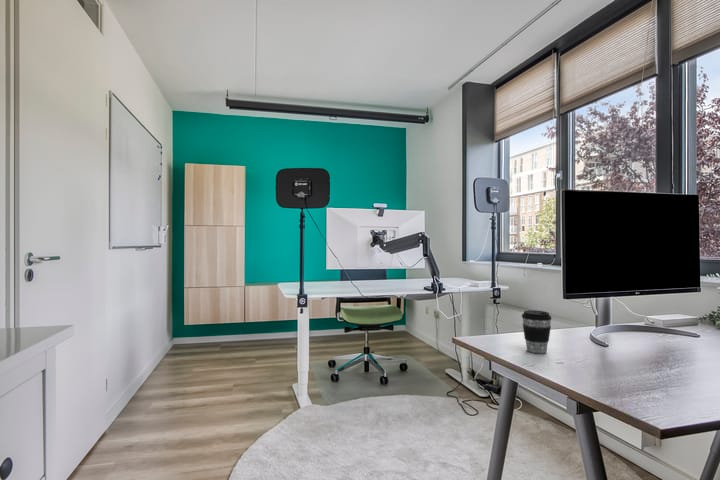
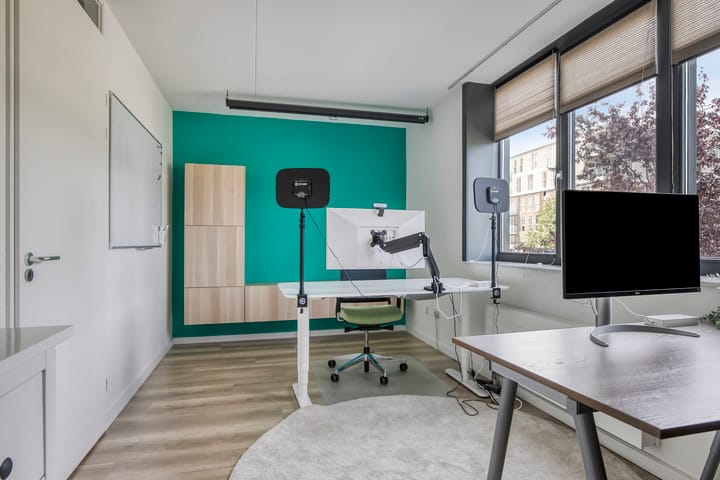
- coffee cup (536, 331)
